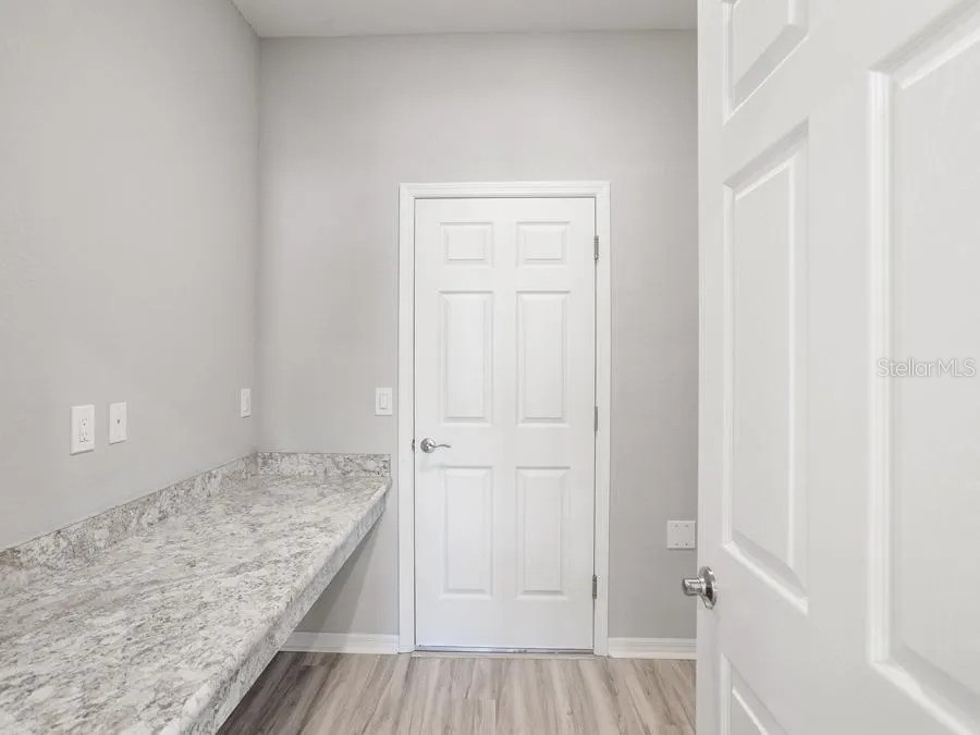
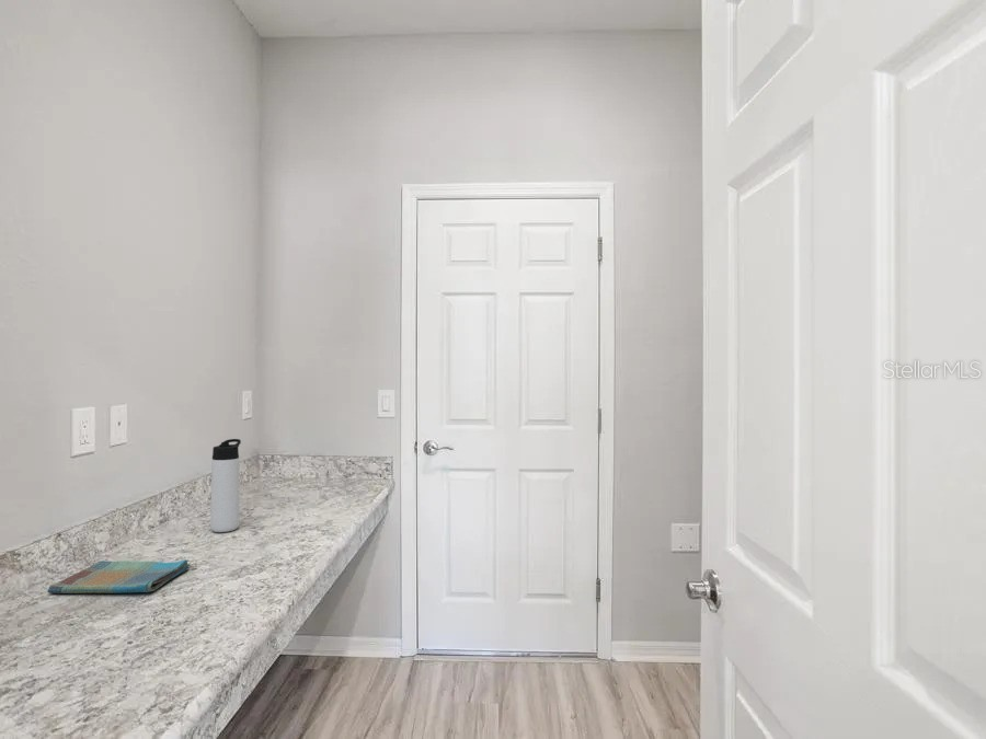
+ dish towel (123, 575)
+ thermos bottle (227, 484)
